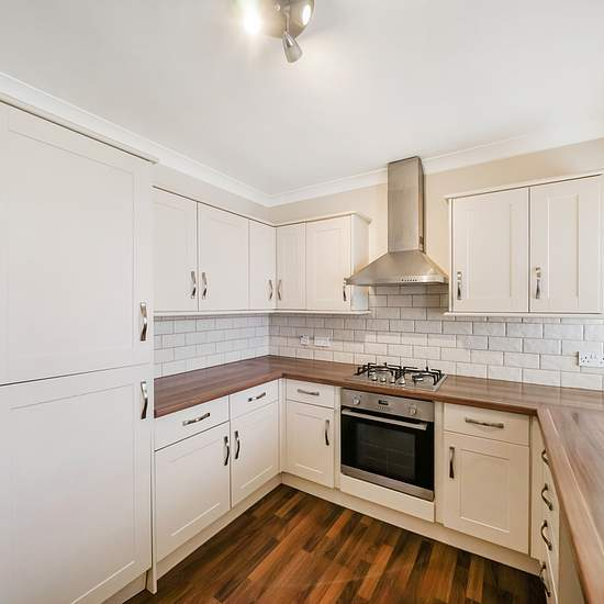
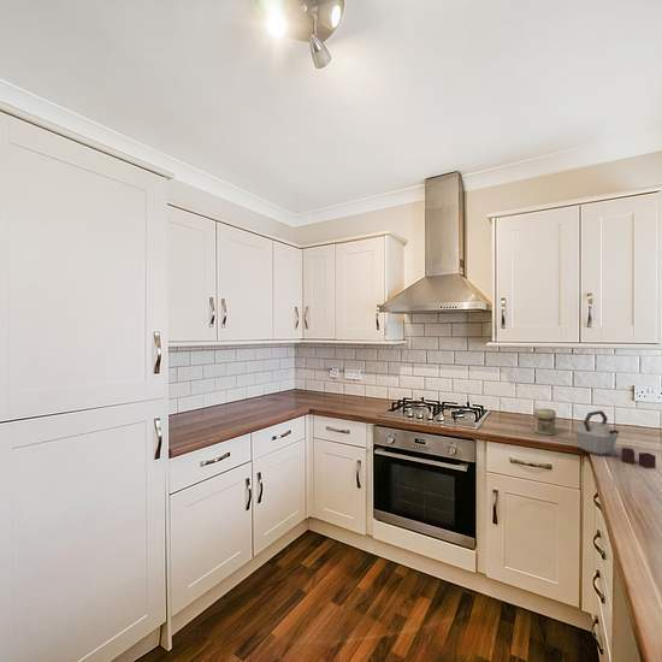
+ kettle (614, 436)
+ jar (544, 420)
